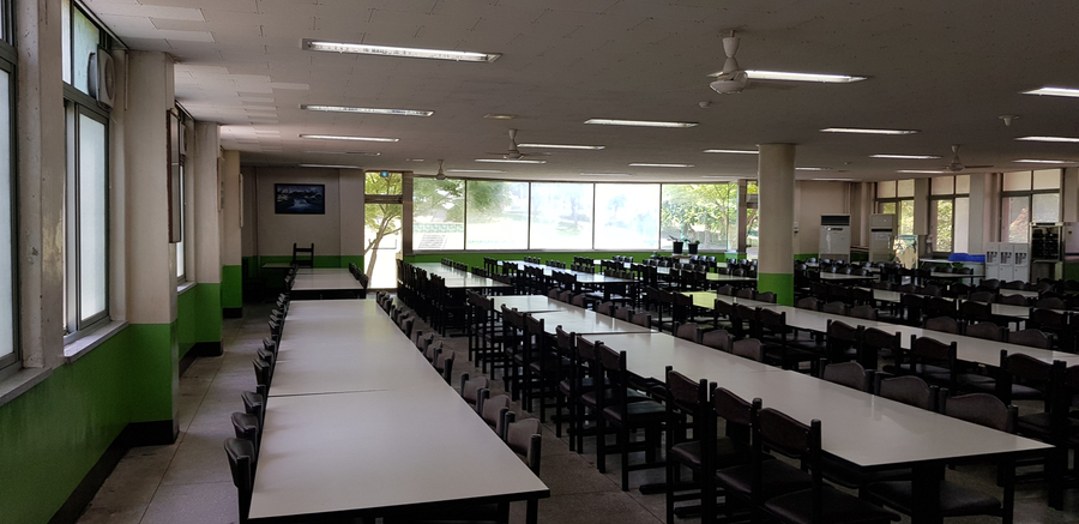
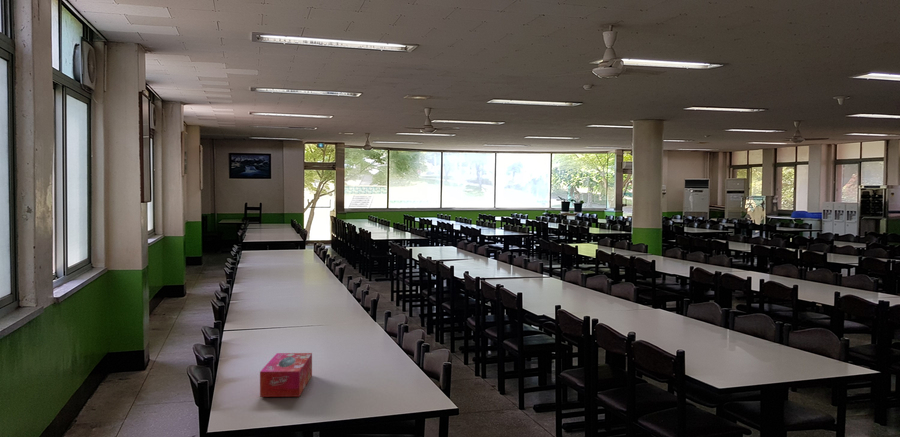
+ tissue box (287, 373)
